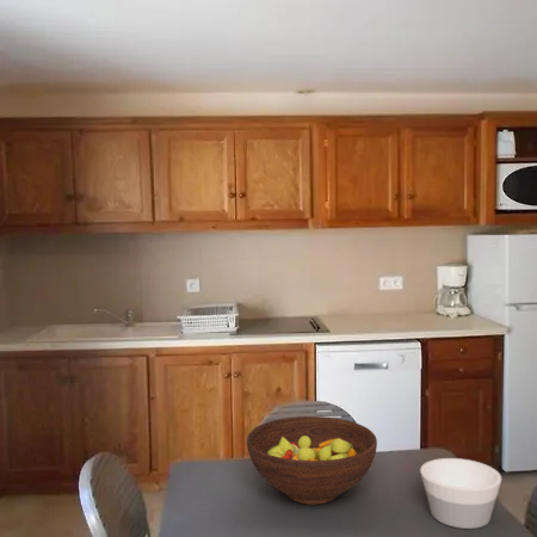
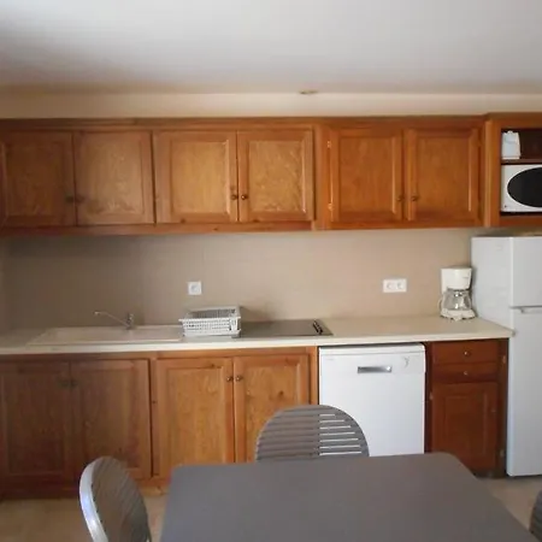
- bowl (459, 493)
- fruit bowl (311, 465)
